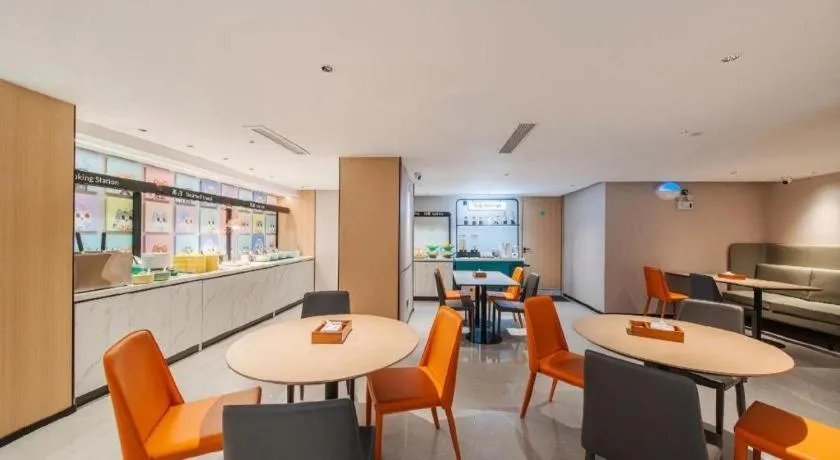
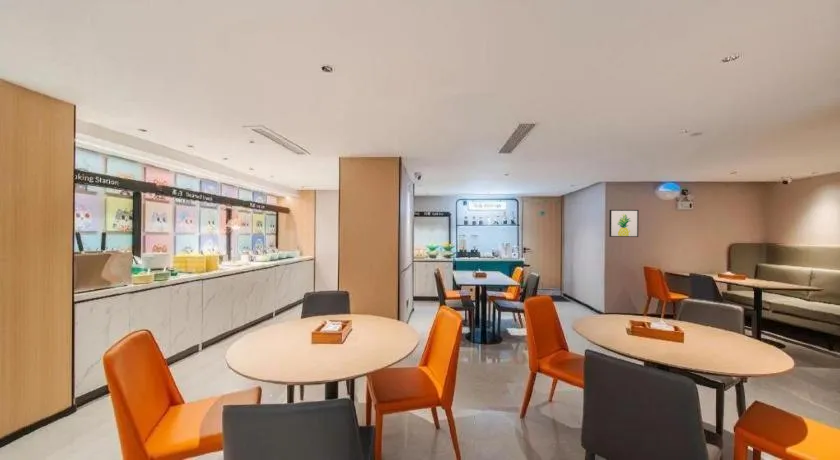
+ wall art (623, 223)
